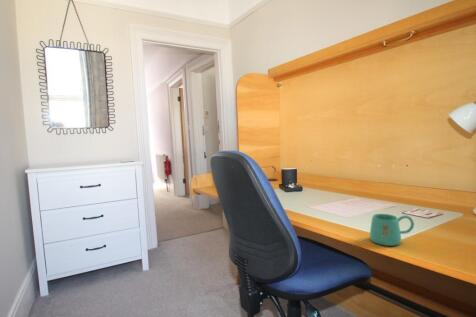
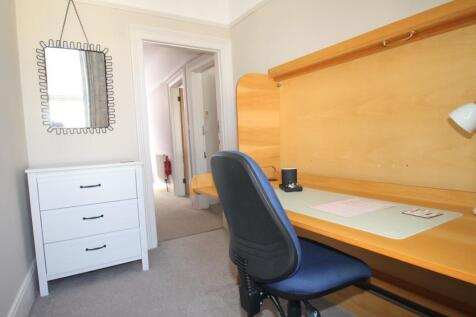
- mug (392, 228)
